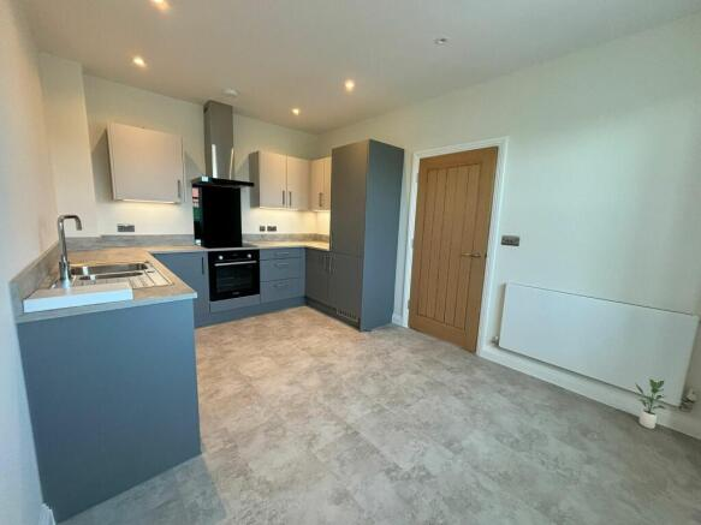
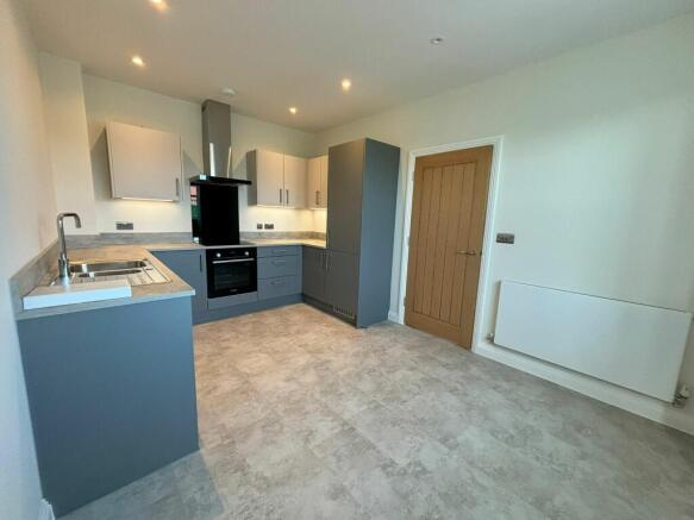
- potted plant (649, 401)
